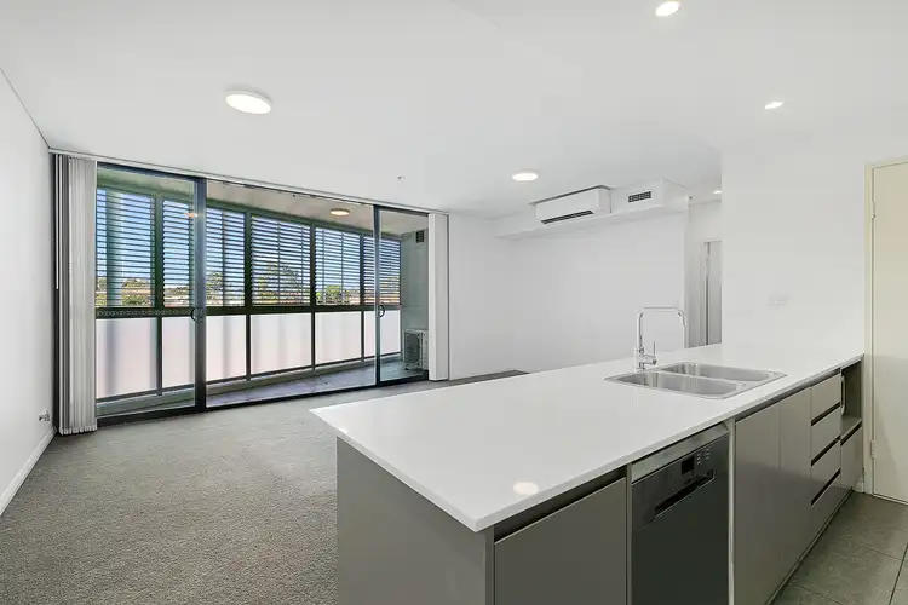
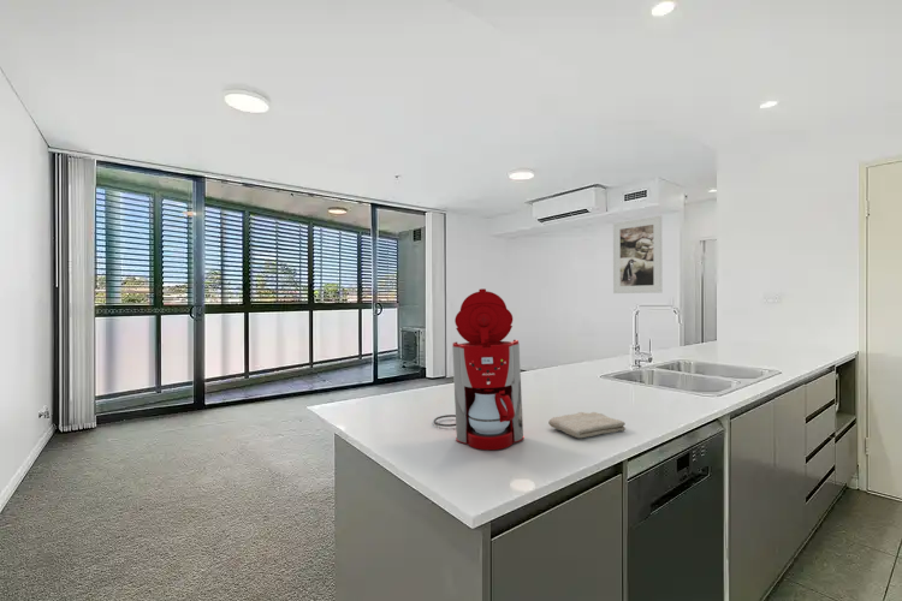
+ washcloth (587, 423)
+ coffee maker (475, 358)
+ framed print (636, 256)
